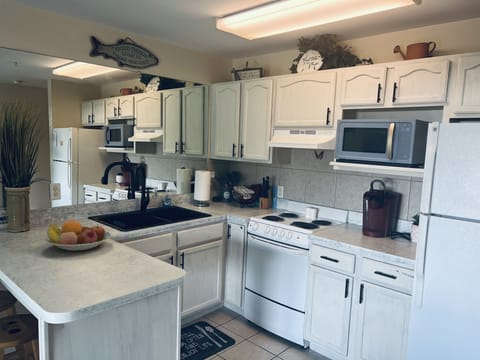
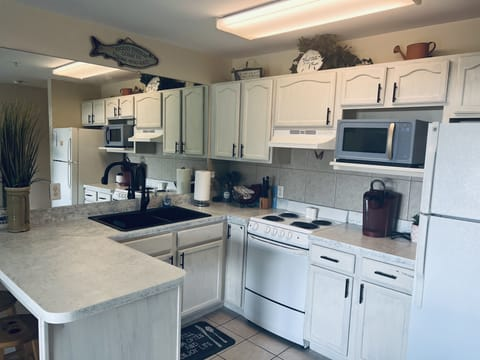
- fruit bowl (79, 234)
